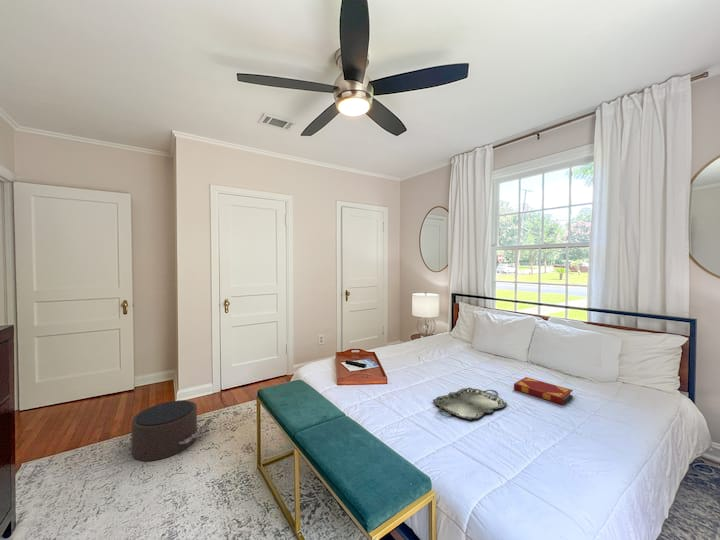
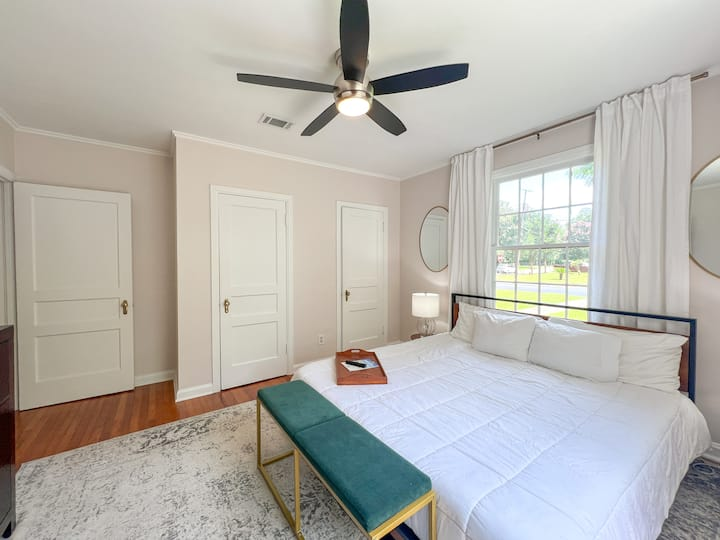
- pouf (170, 425)
- serving tray (469, 401)
- hardback book (542, 389)
